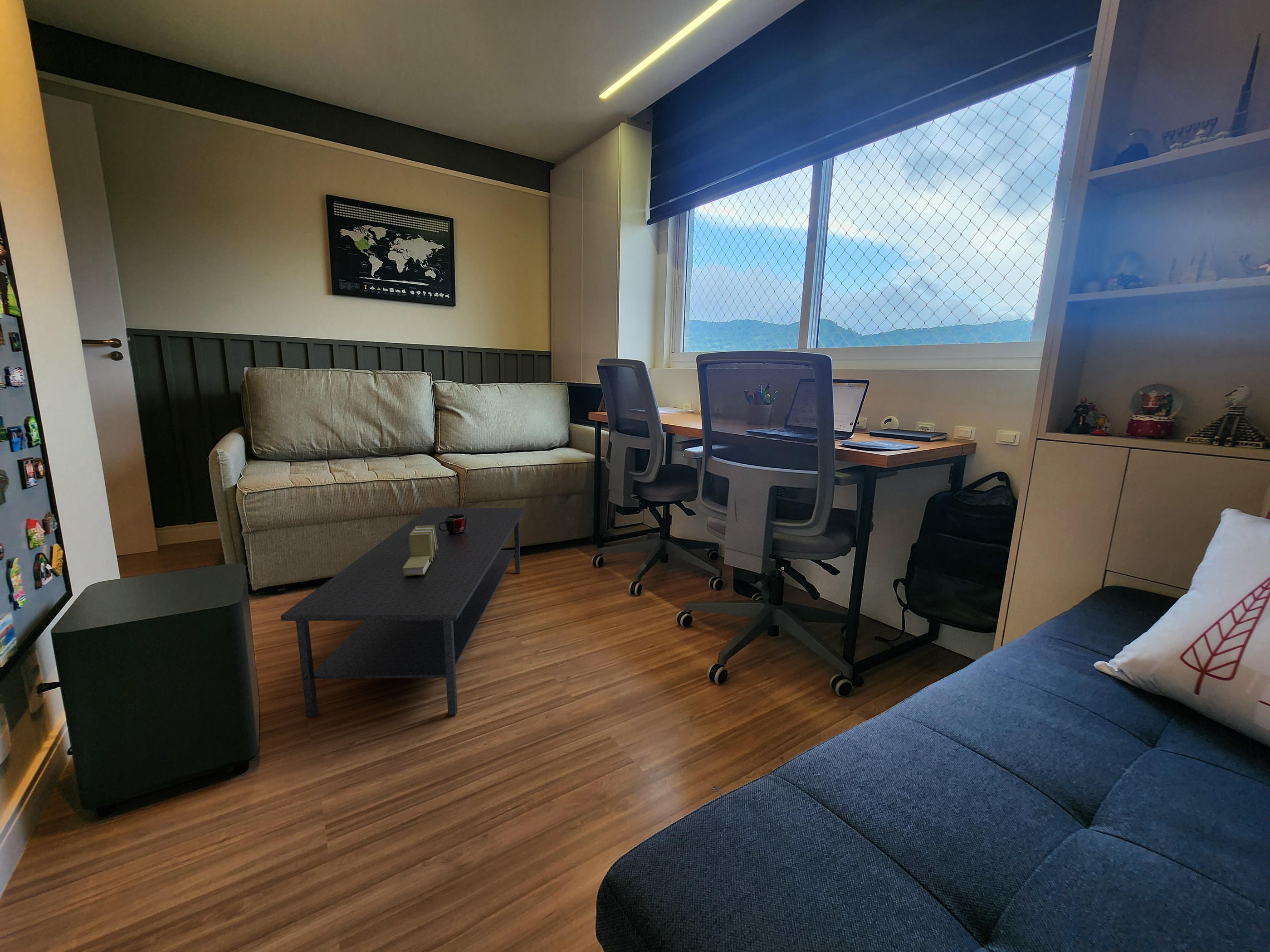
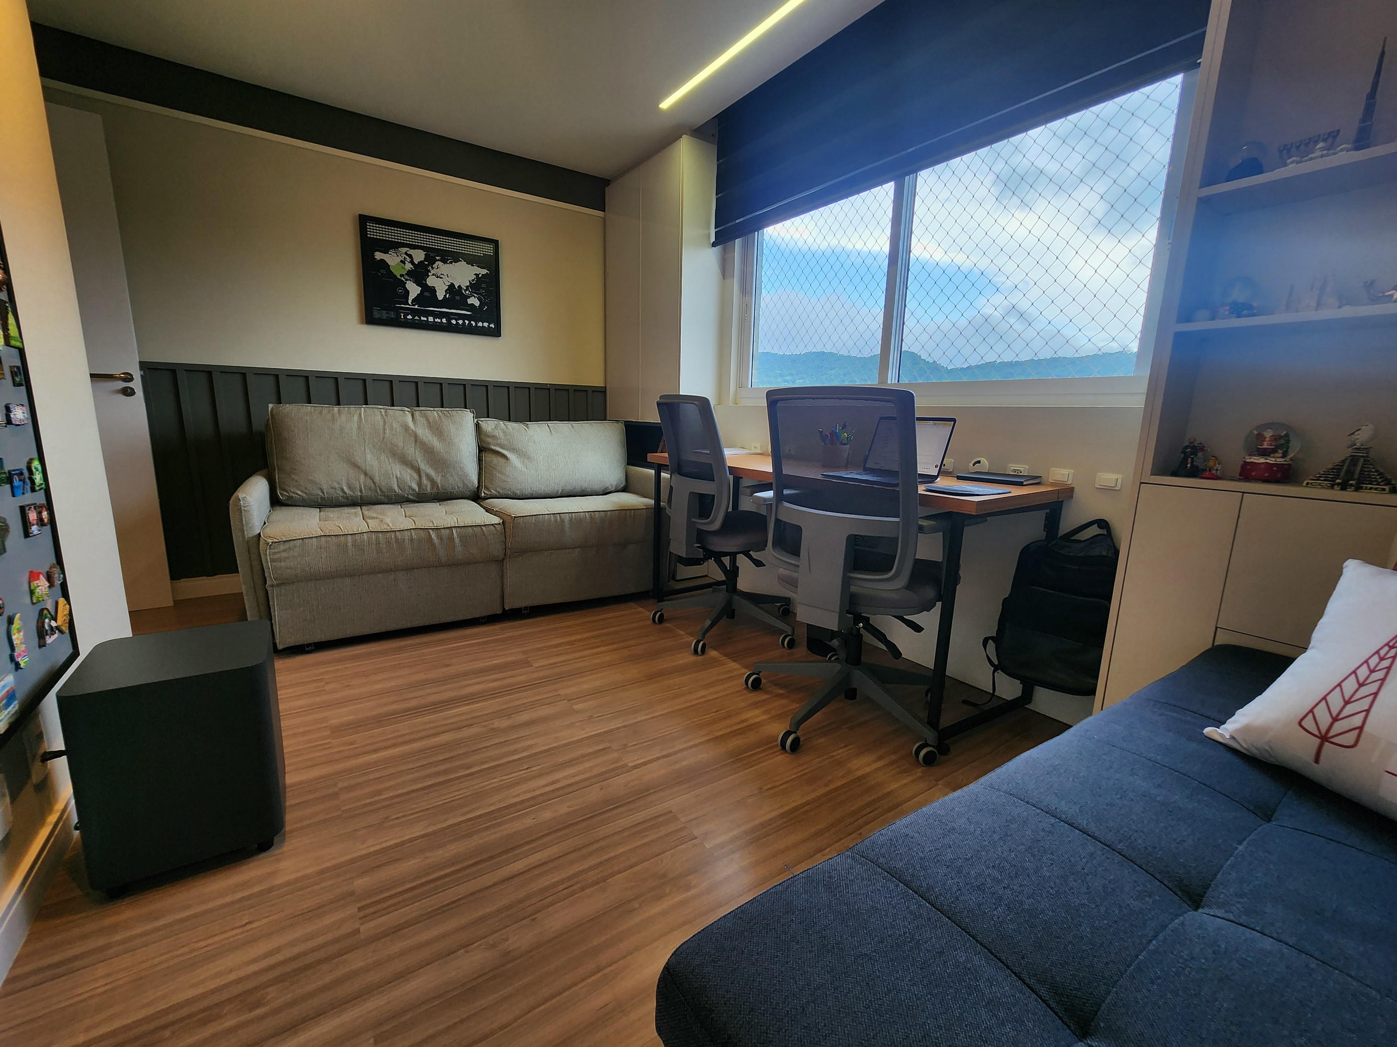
- coffee table (440, 586)
- books (420, 548)
- mug (452, 524)
